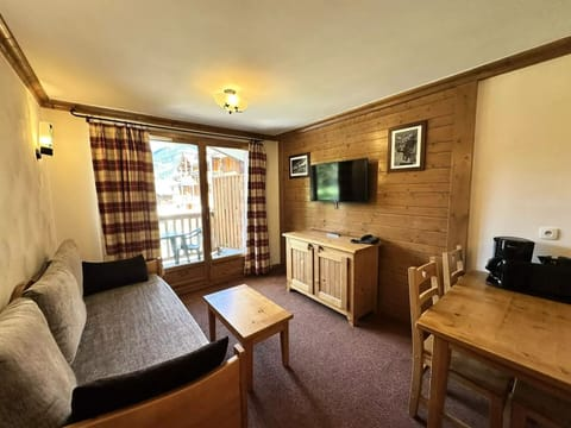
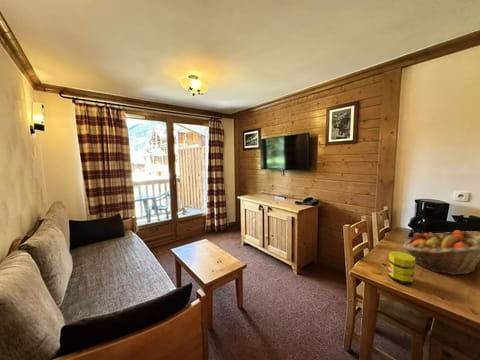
+ fruit basket (445, 247)
+ jar (401, 267)
